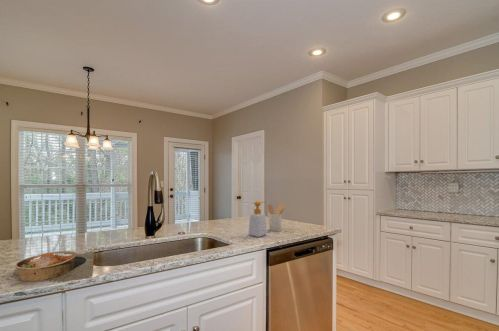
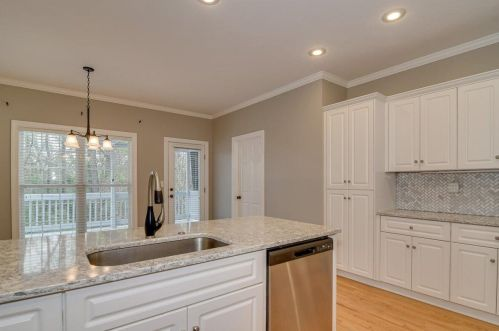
- utensil holder (277, 216)
- bowl (54, 261)
- soap bottle (259, 217)
